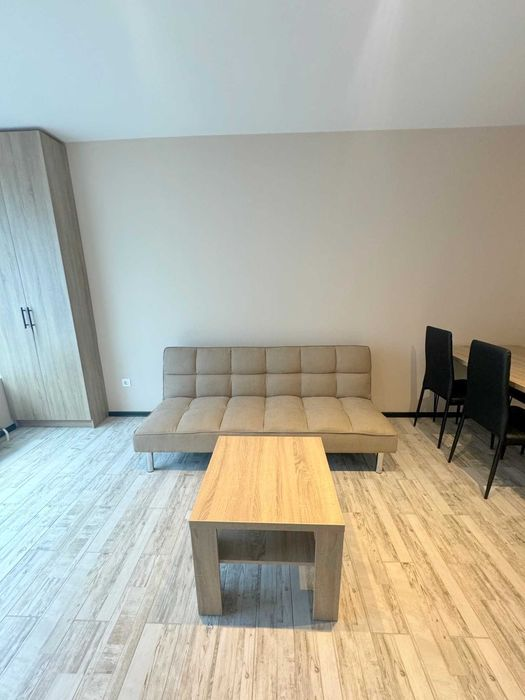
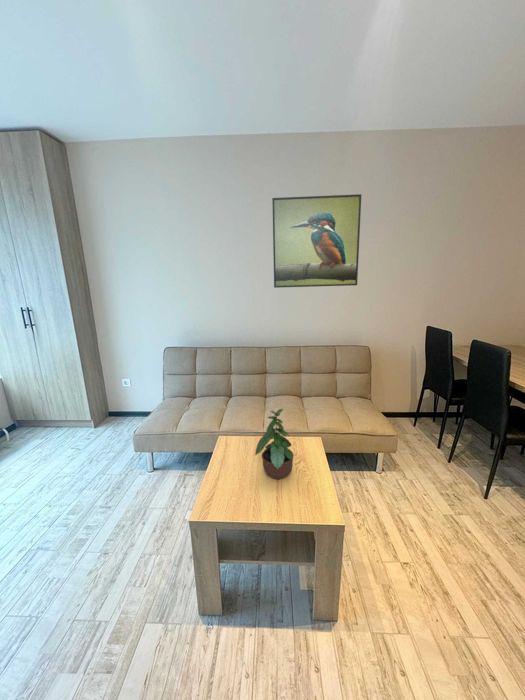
+ potted plant (274, 441)
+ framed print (315, 242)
